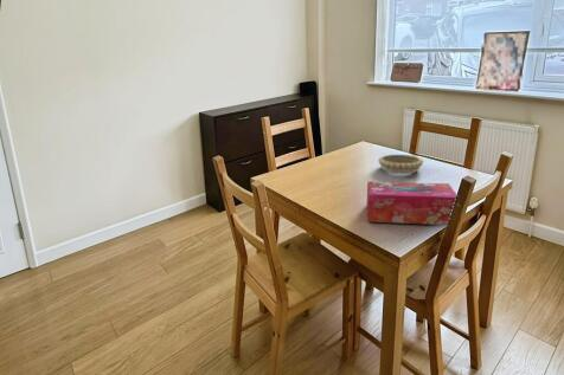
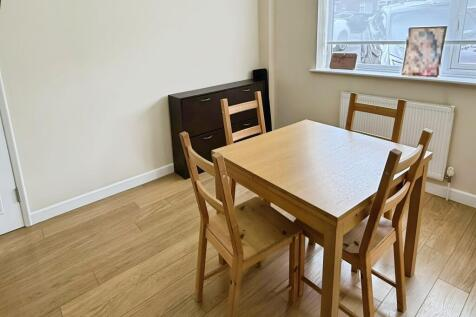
- decorative bowl (399, 163)
- tissue box (409, 201)
